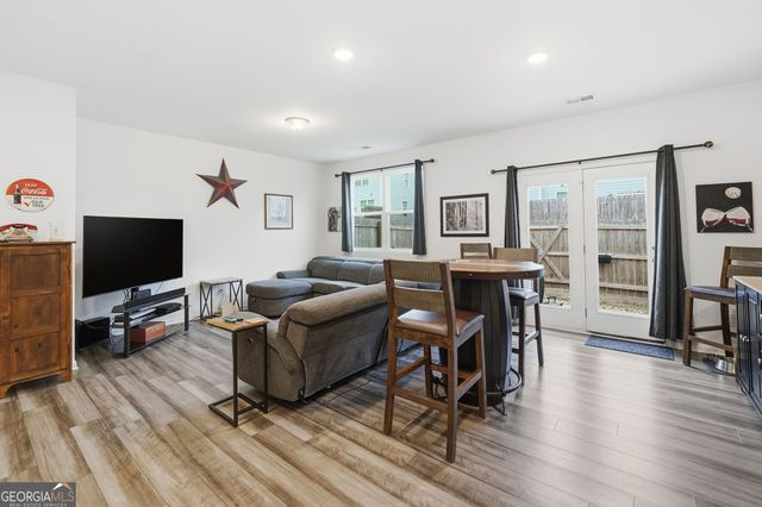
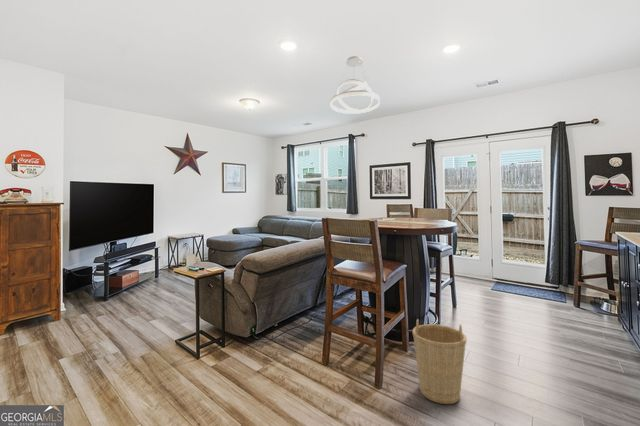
+ pendant light (354, 82)
+ basket (438, 356)
